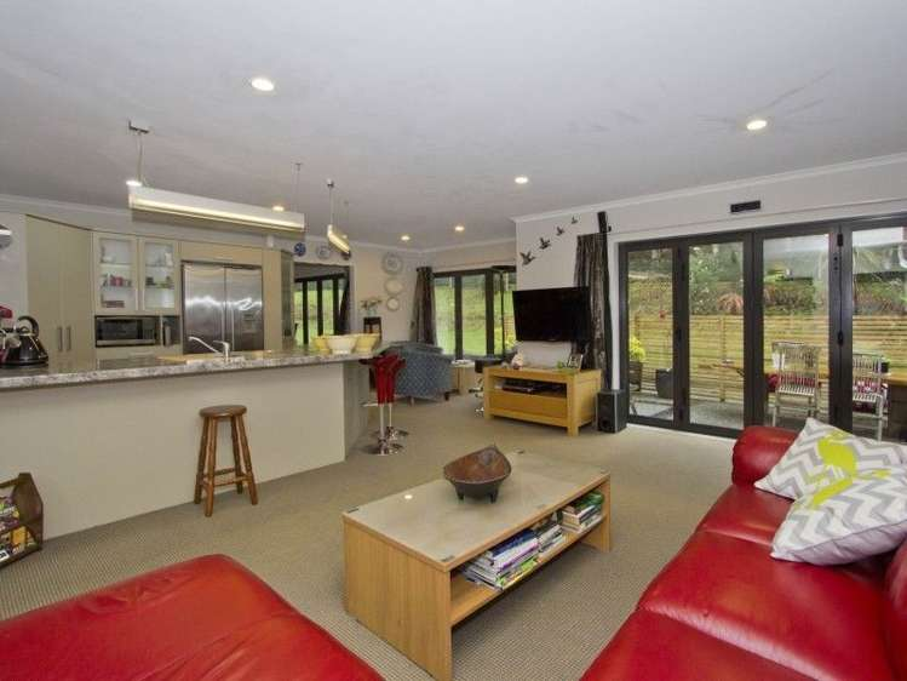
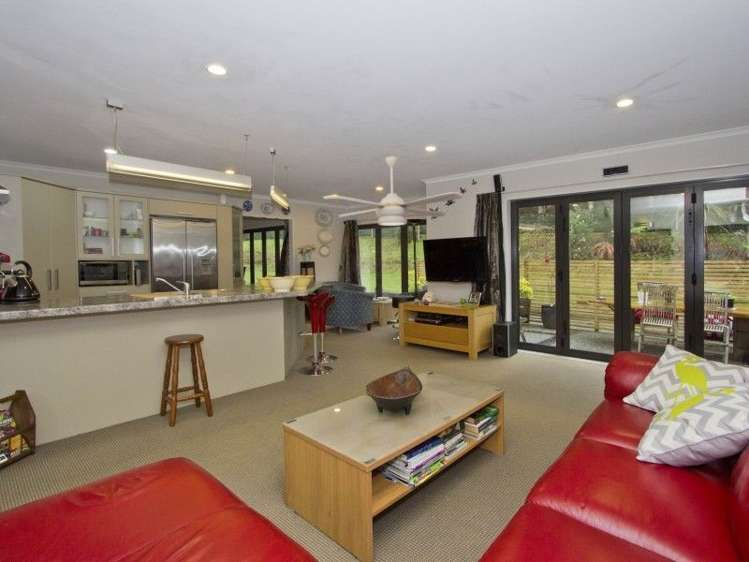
+ ceiling fan (392, 191)
